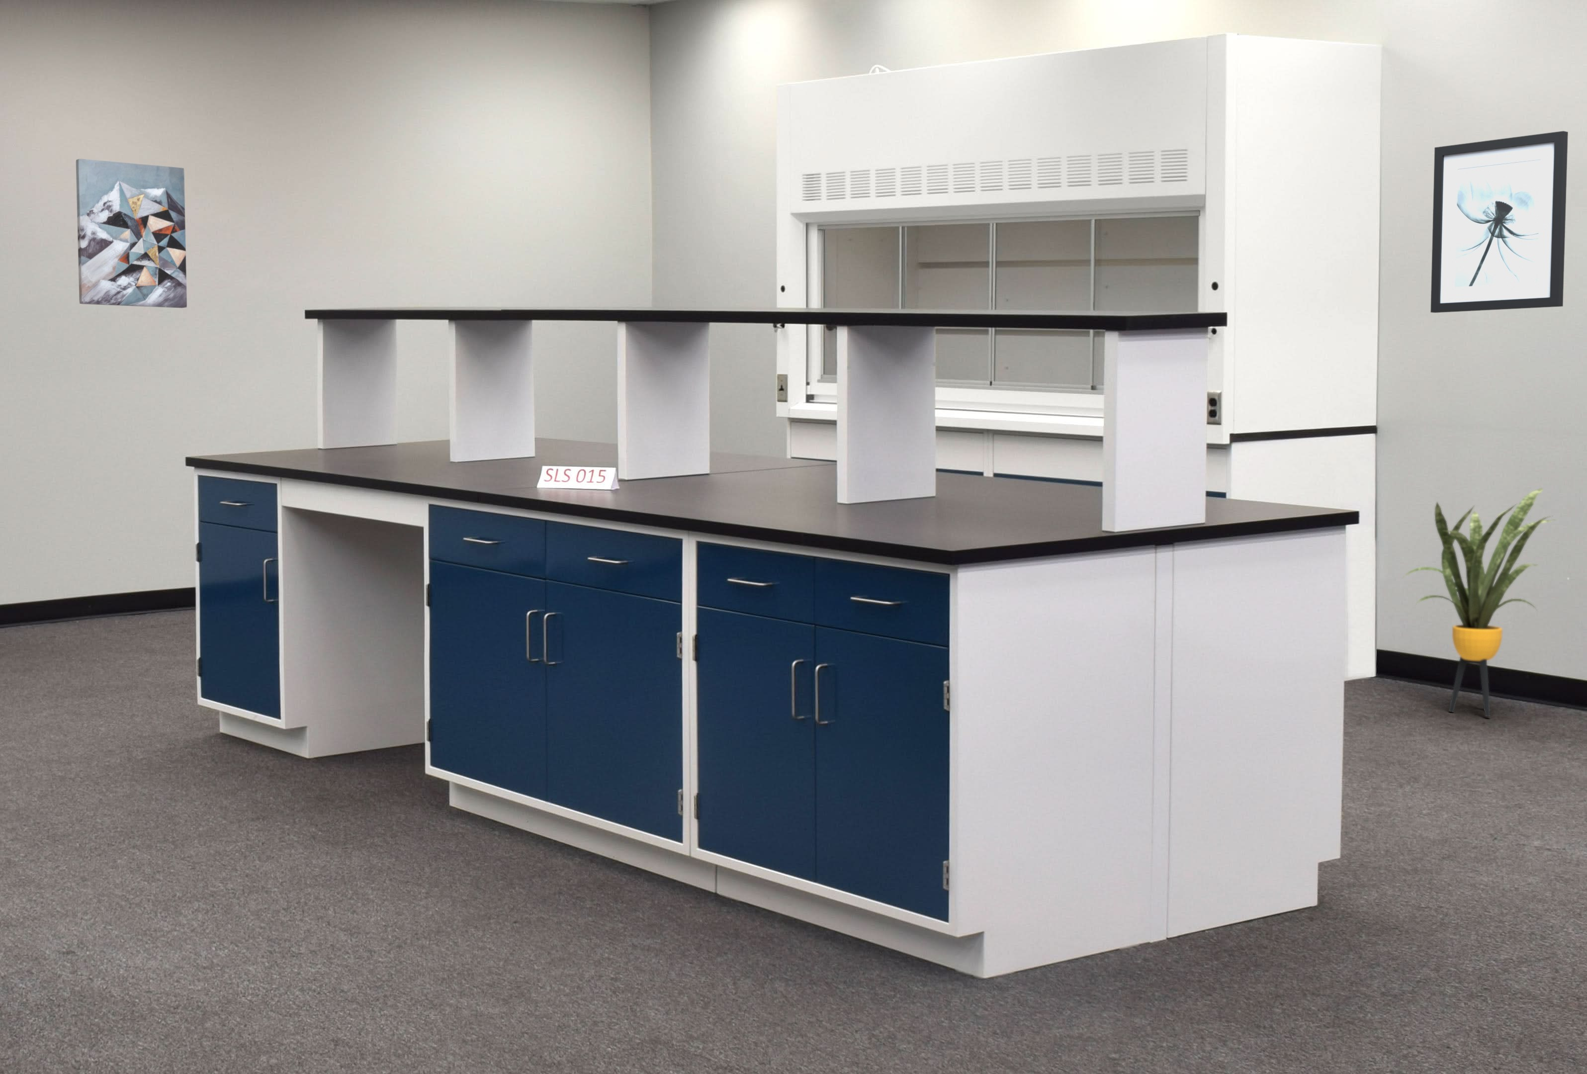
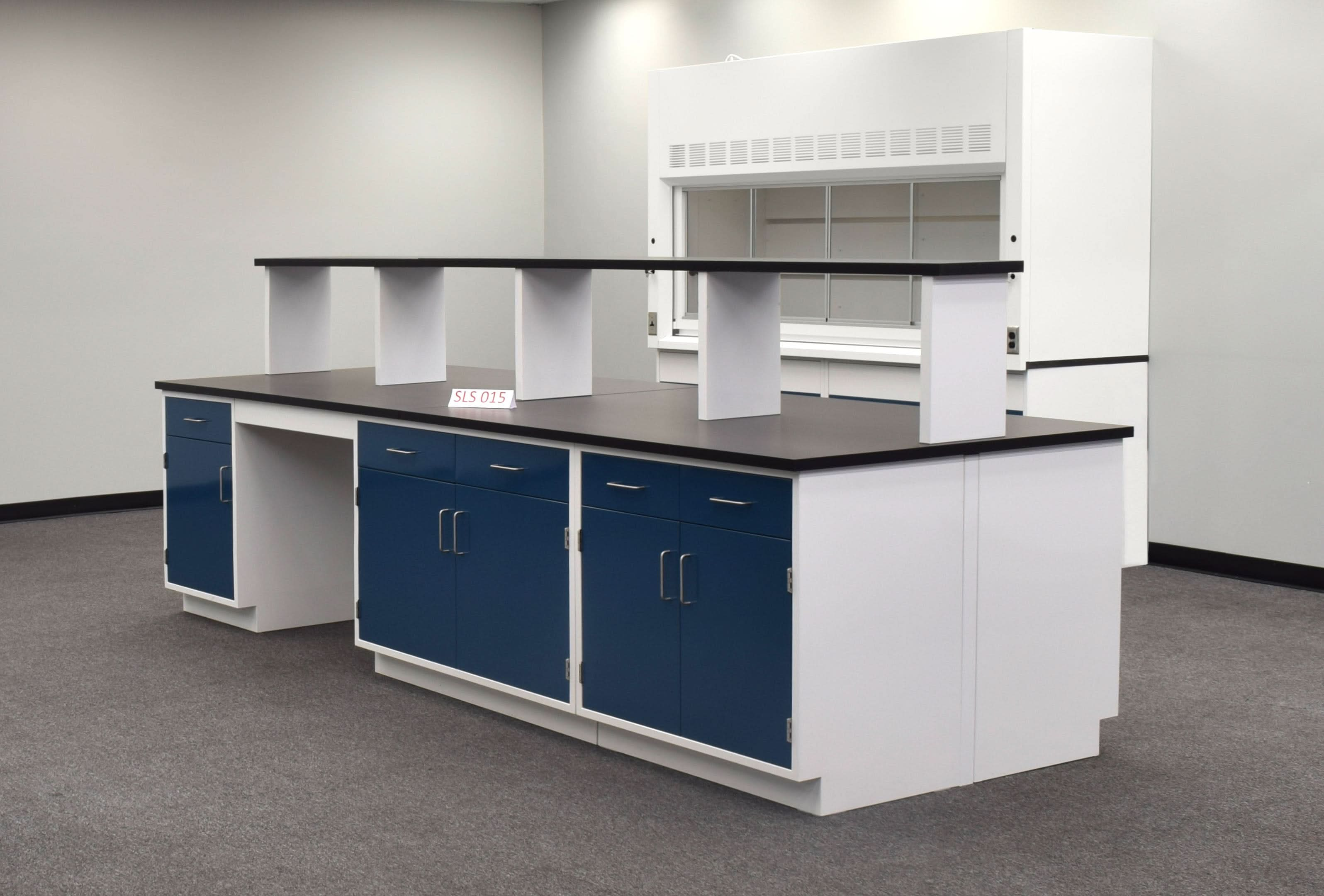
- house plant (1492, 602)
- wall art (132, 235)
- wall art (1497, 224)
